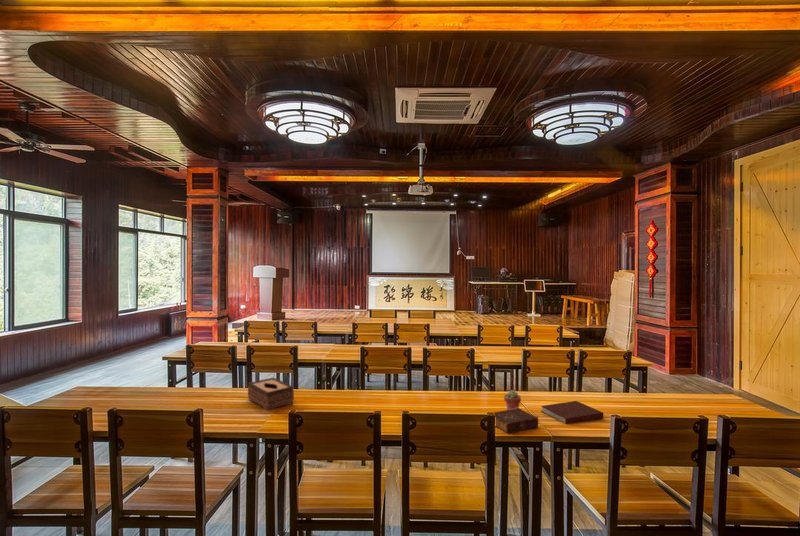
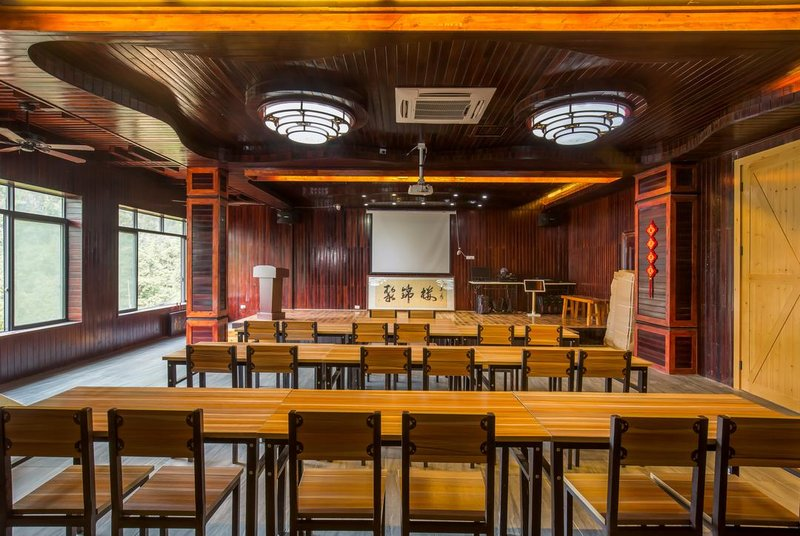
- potted succulent (512, 400)
- tissue box (270, 393)
- notebook (571, 412)
- book (513, 420)
